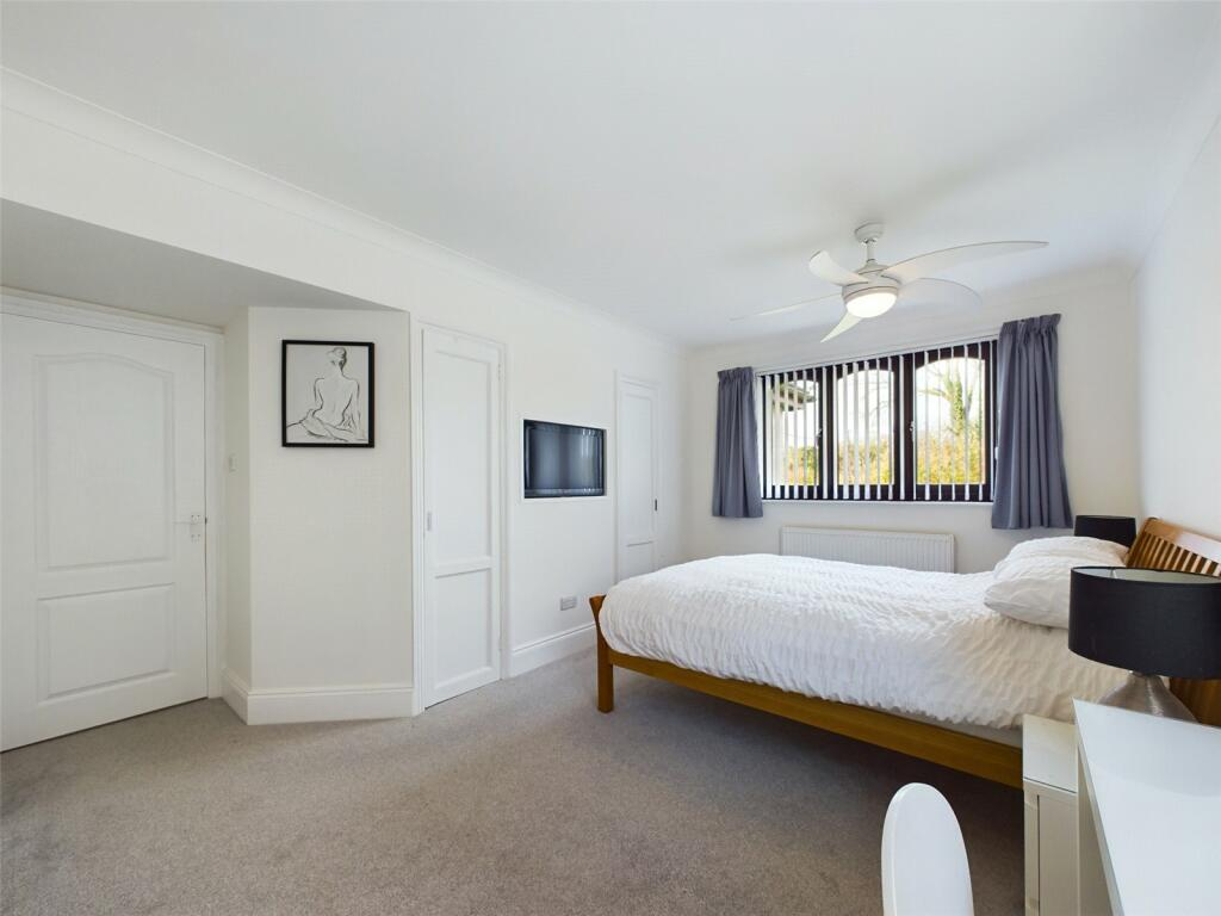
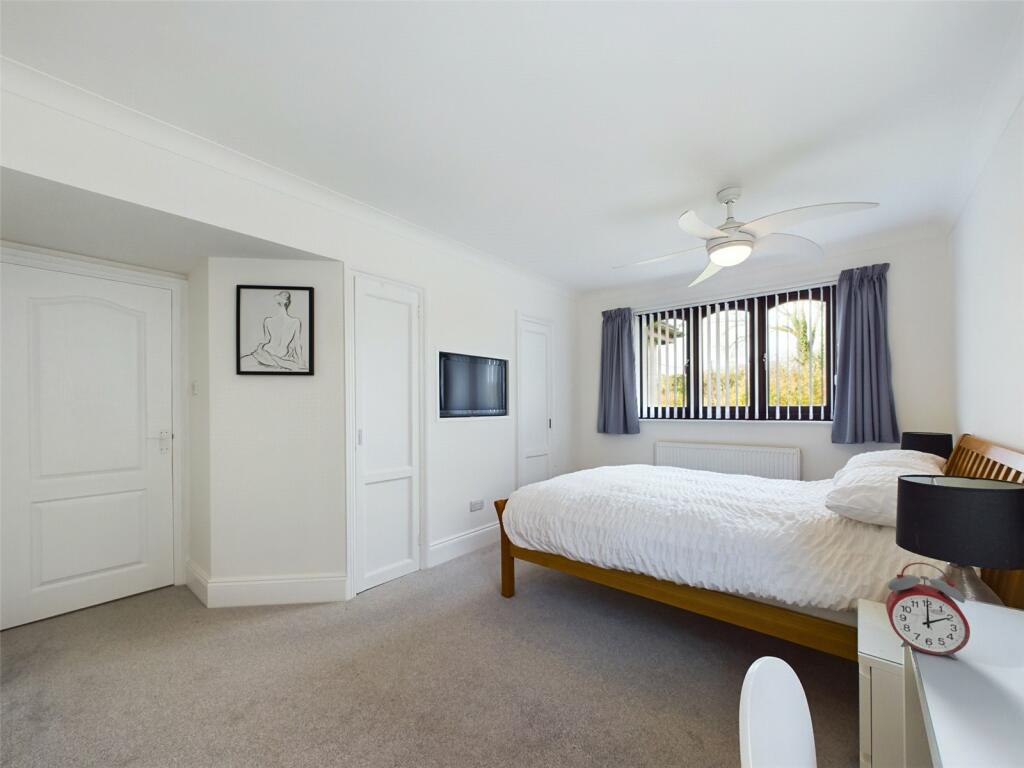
+ alarm clock (925, 605)
